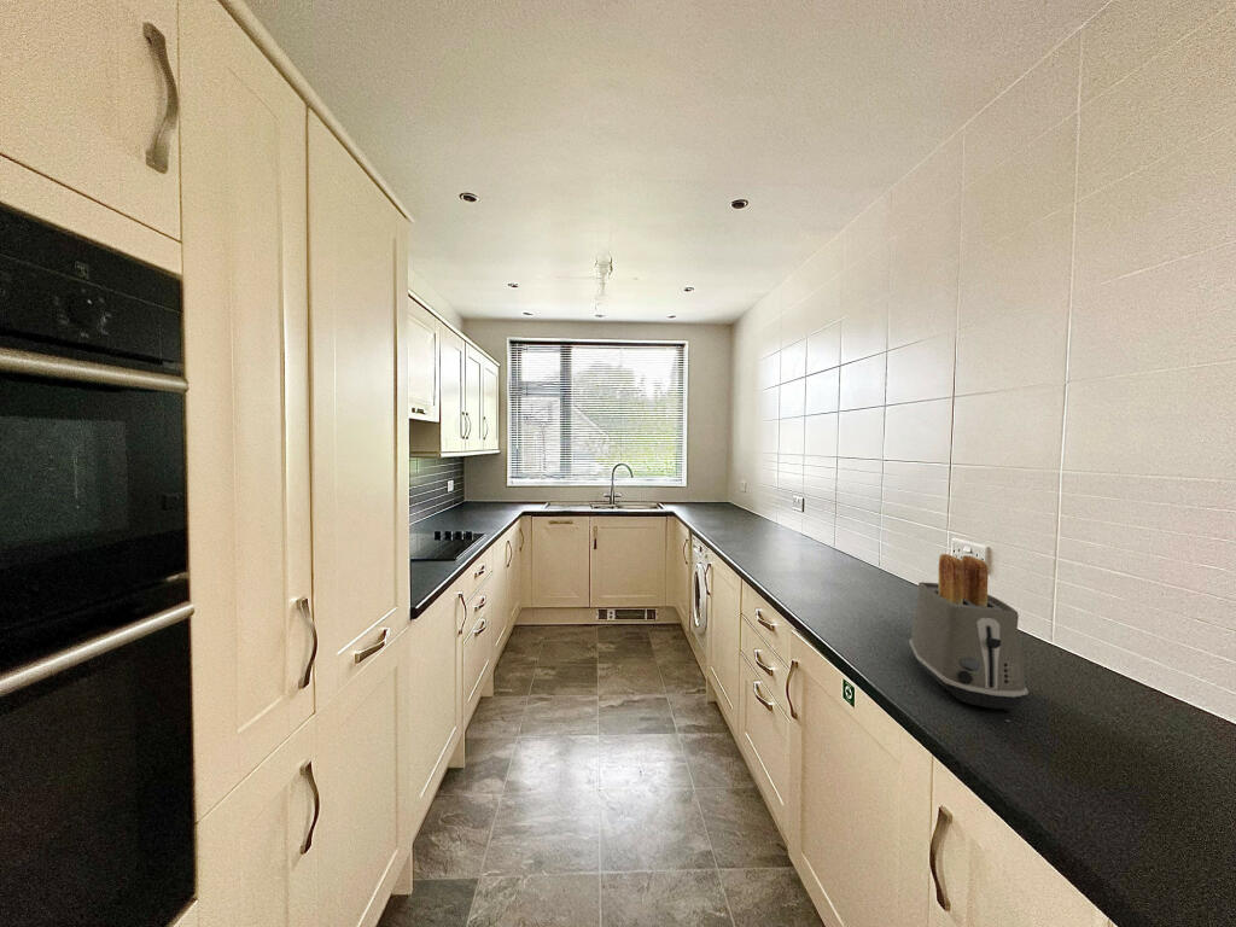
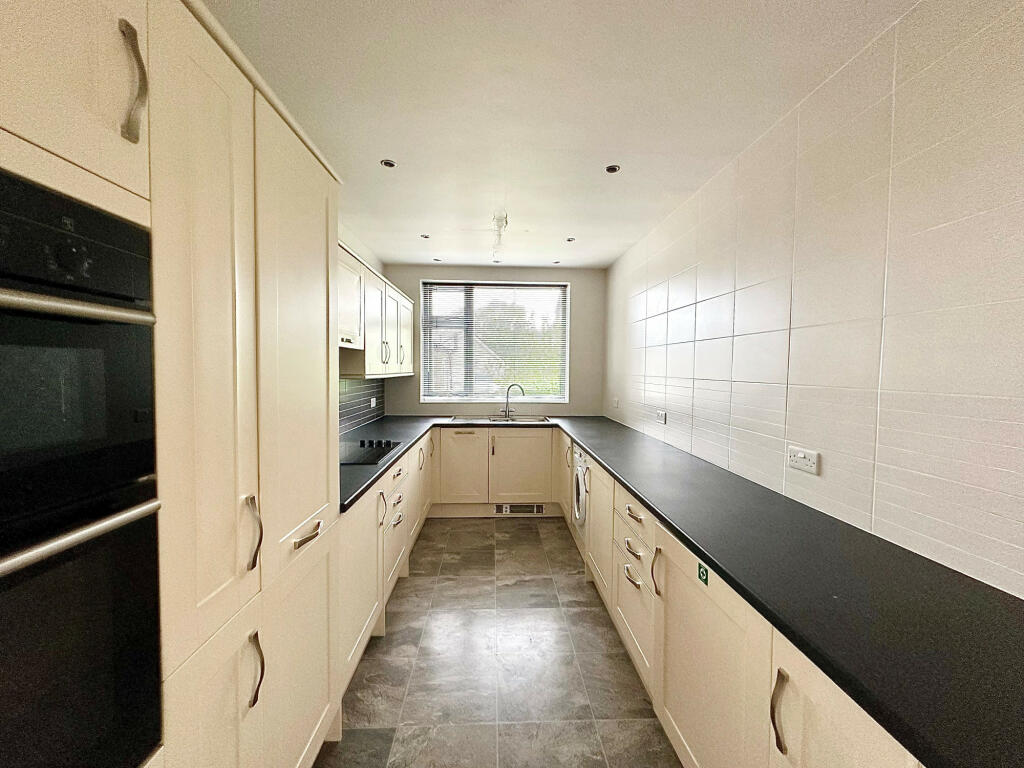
- toaster (962, 619)
